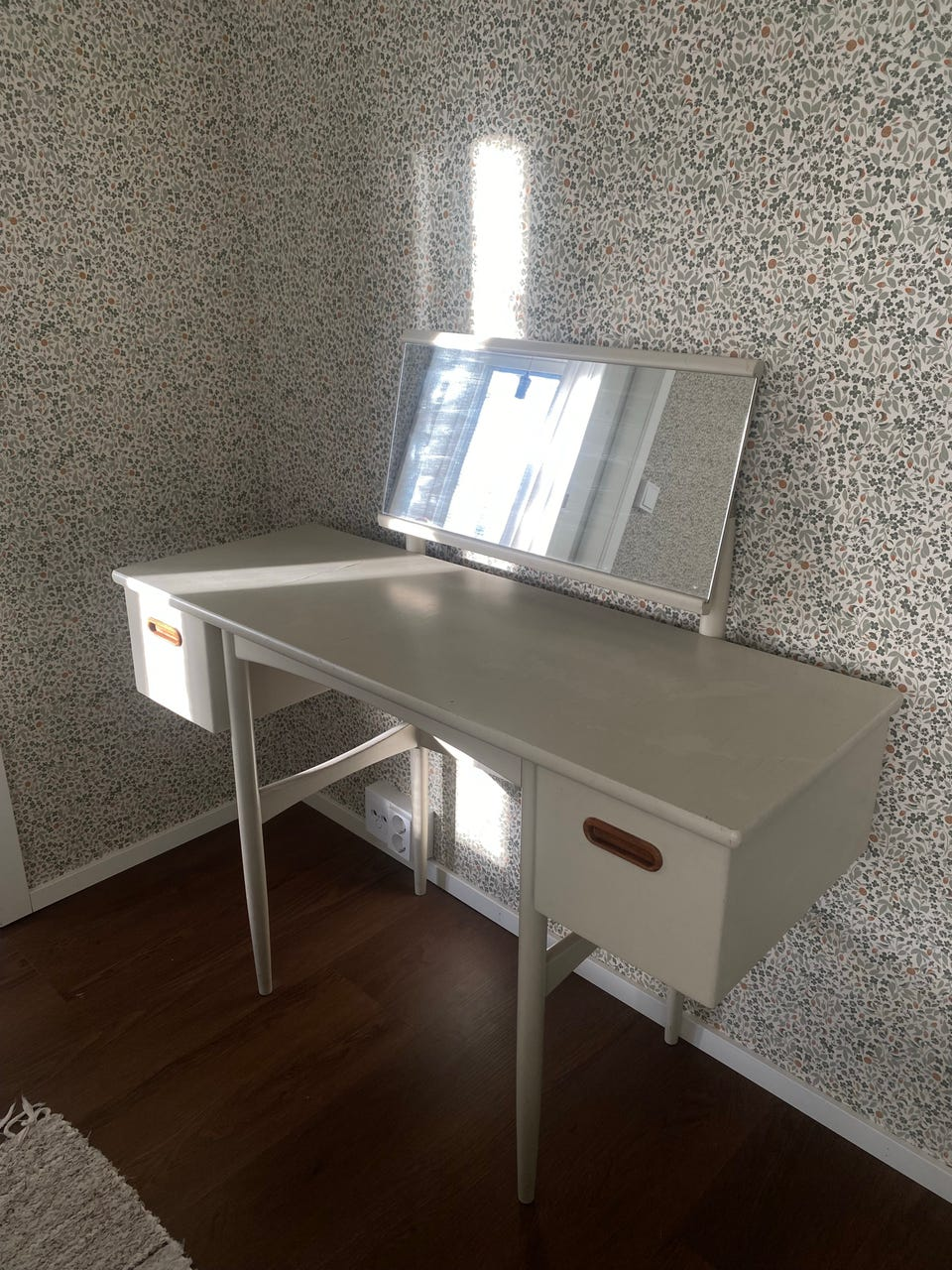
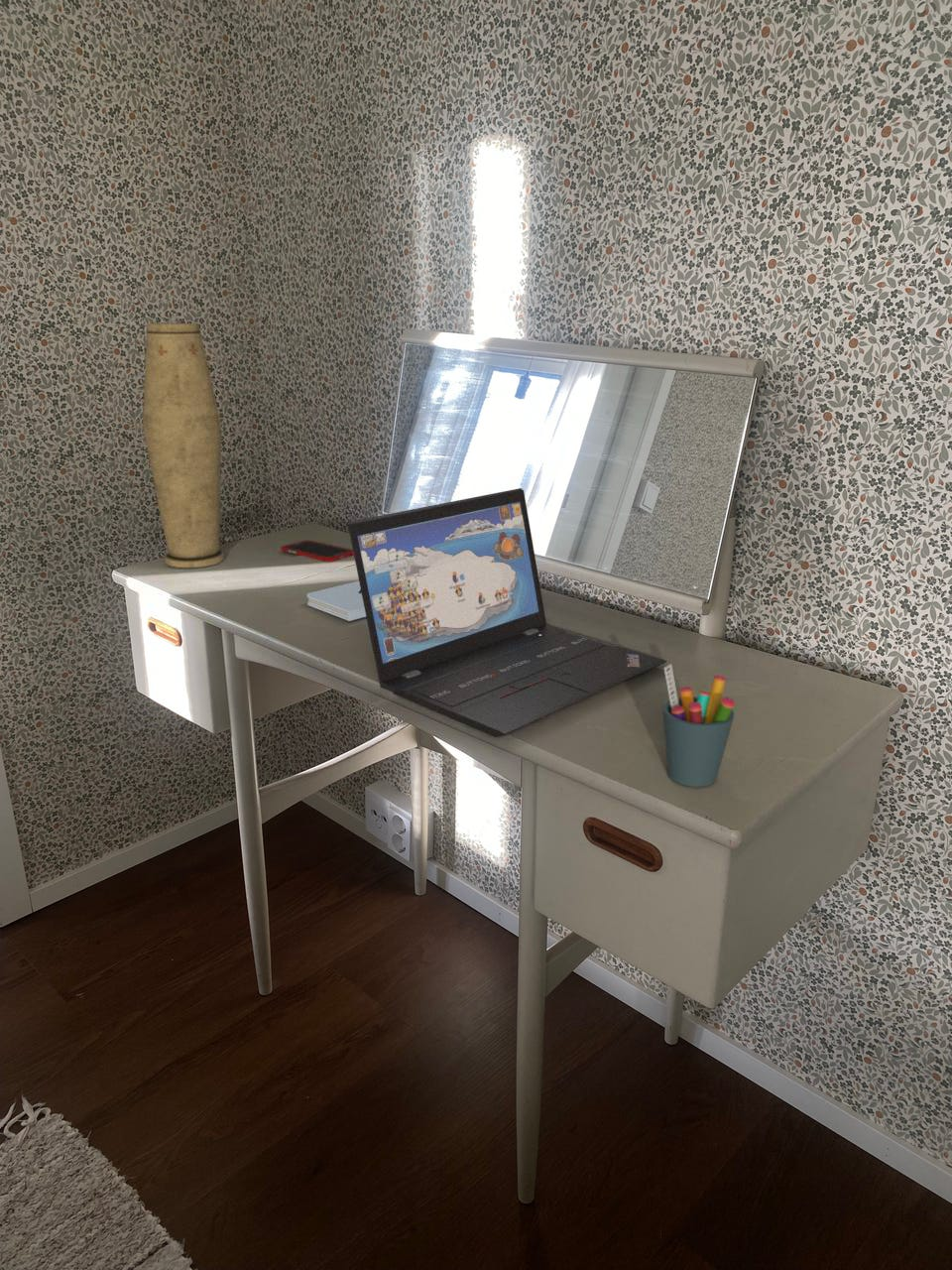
+ cell phone (317, 551)
+ laptop (514, 597)
+ pen holder (697, 725)
+ notepad (362, 597)
+ vase (183, 446)
